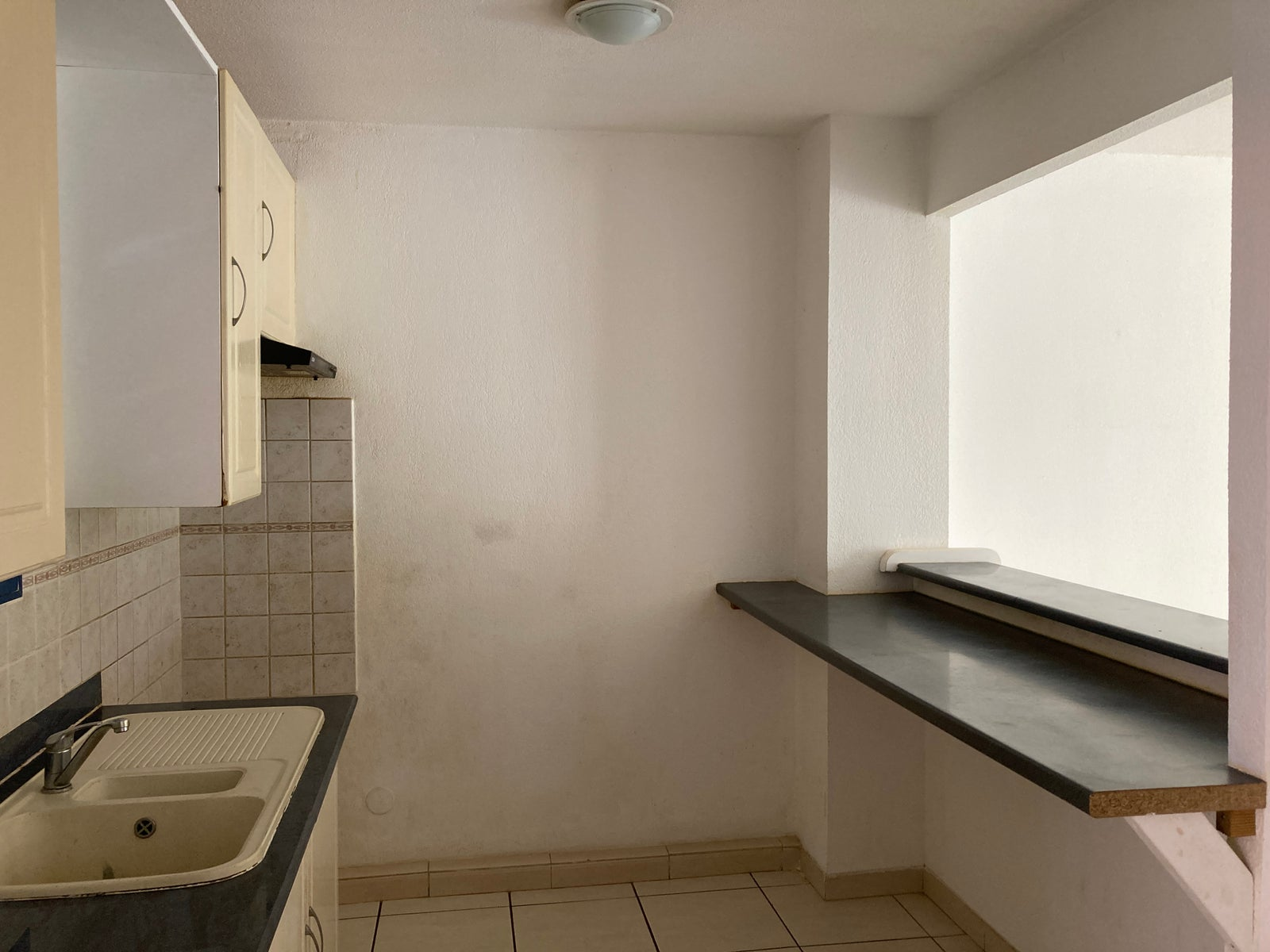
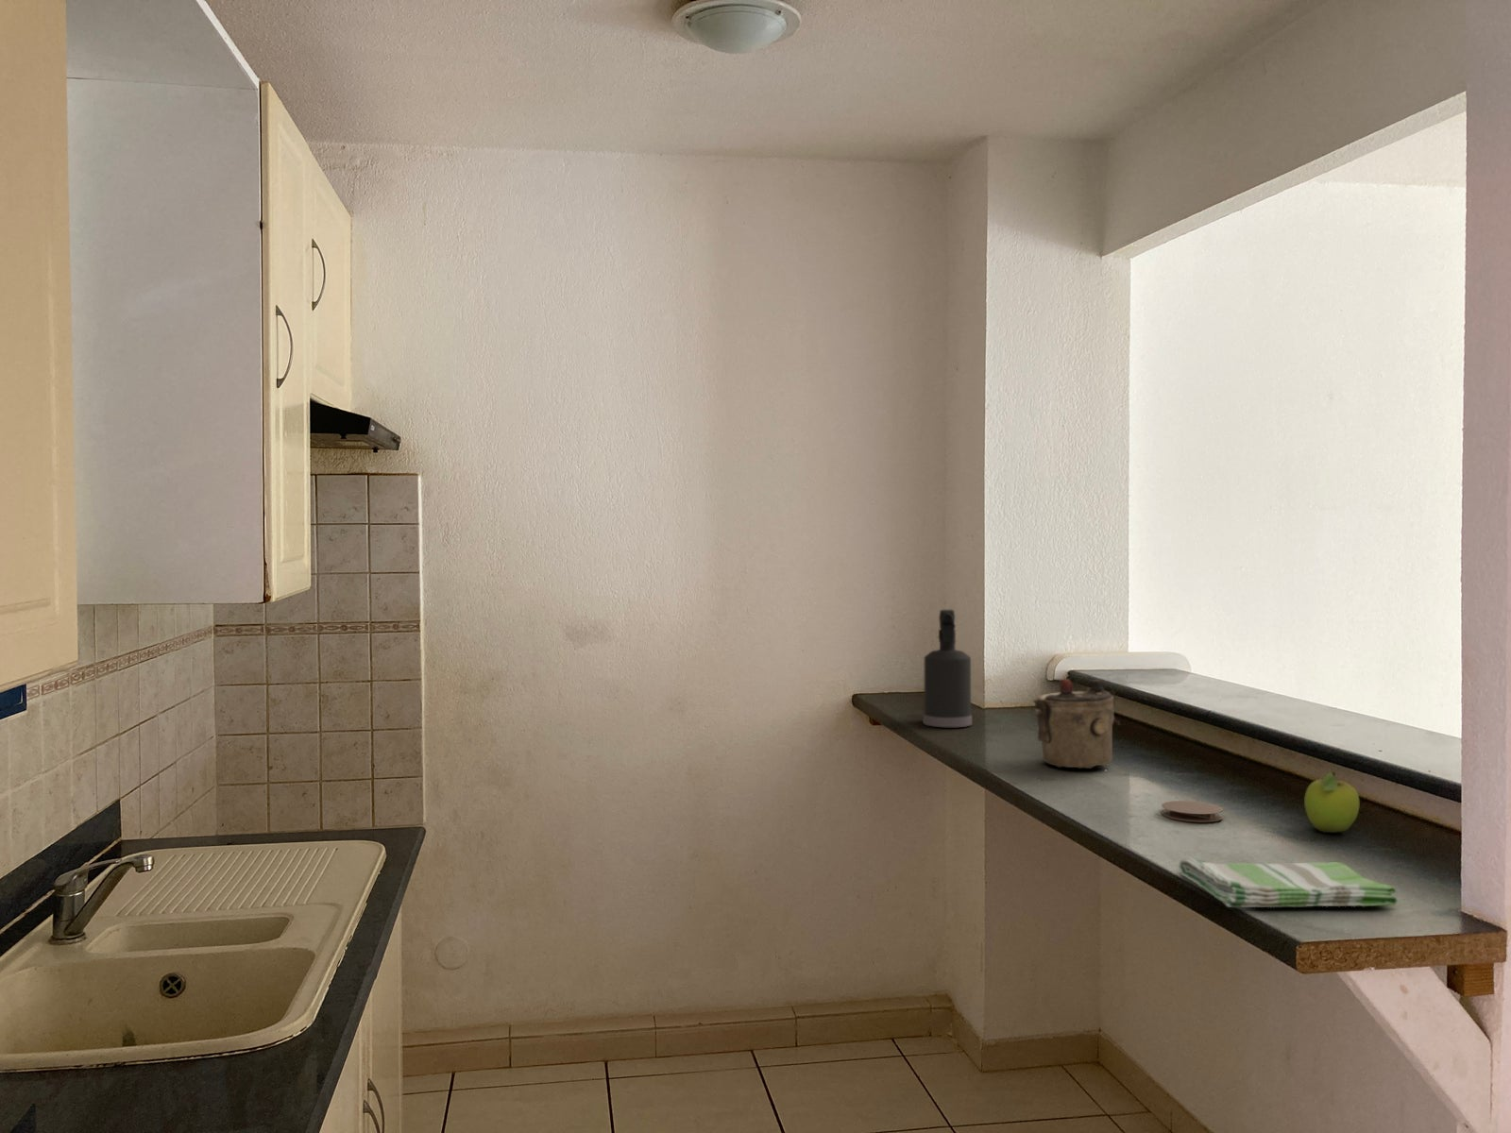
+ fruit (1330, 801)
+ dish towel (1283, 877)
+ coaster (1192, 810)
+ spray bottle (947, 666)
+ teapot (1074, 721)
